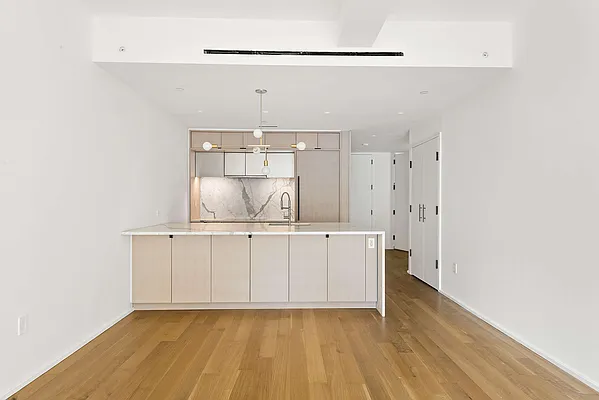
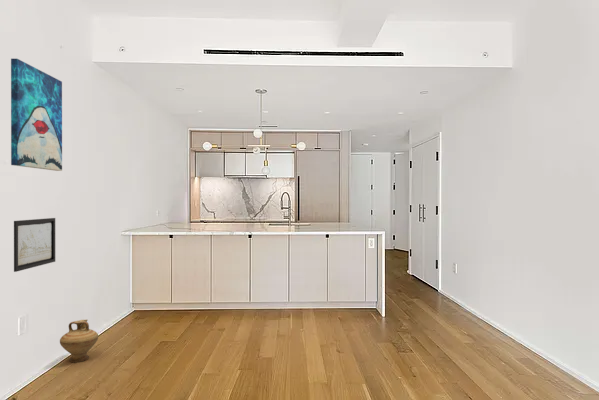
+ wall art (36, 242)
+ ceramic jug (79, 340)
+ wall art (38, 119)
